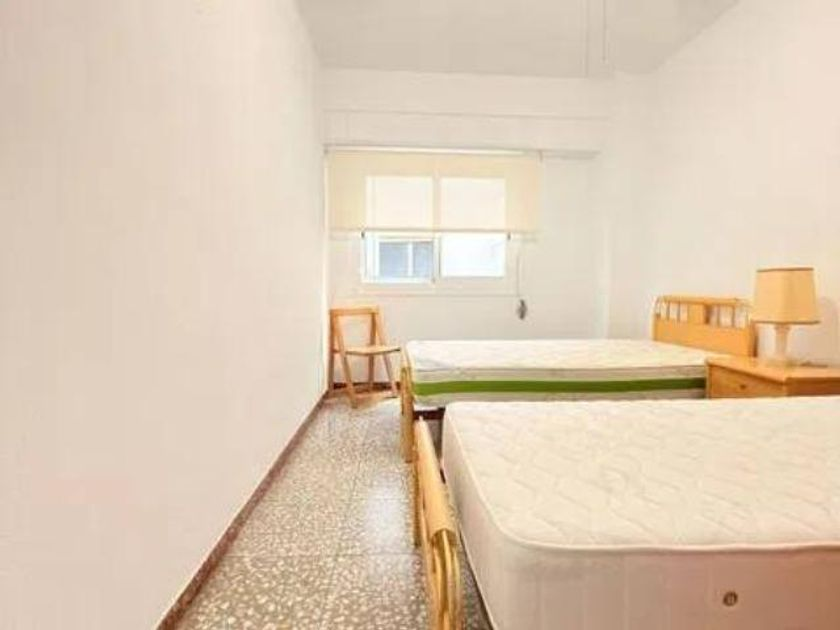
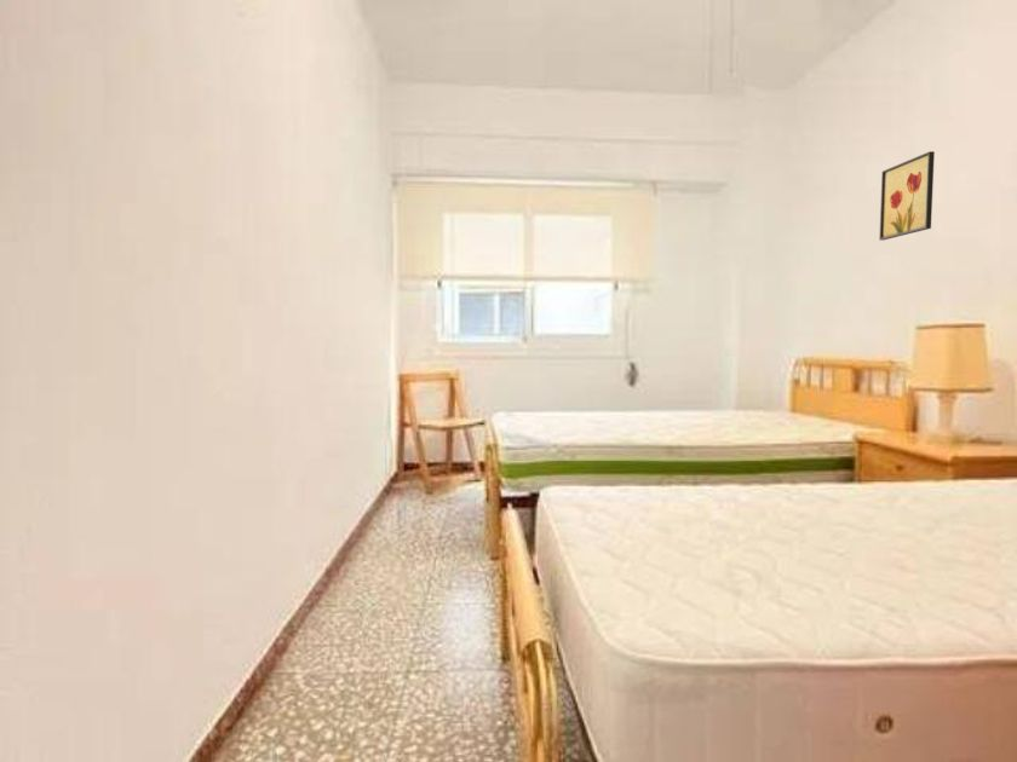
+ wall art (906, 198)
